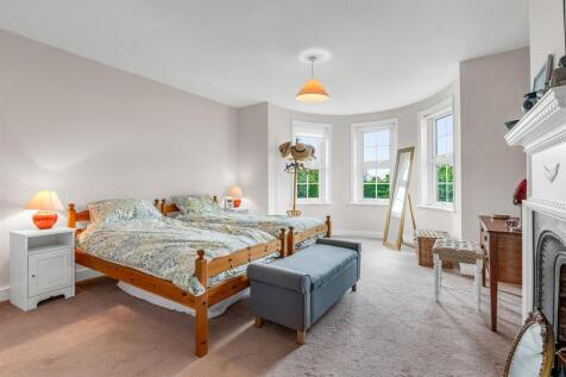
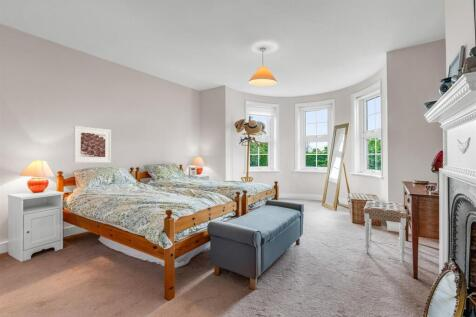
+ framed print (93, 145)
